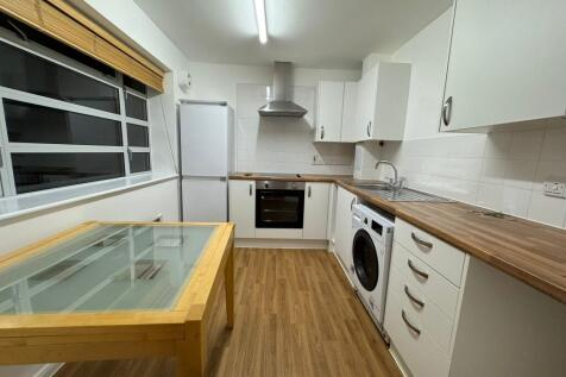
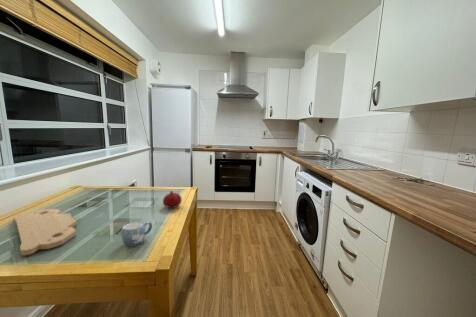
+ mug (138, 232)
+ cutting board (47, 225)
+ fruit (172, 198)
